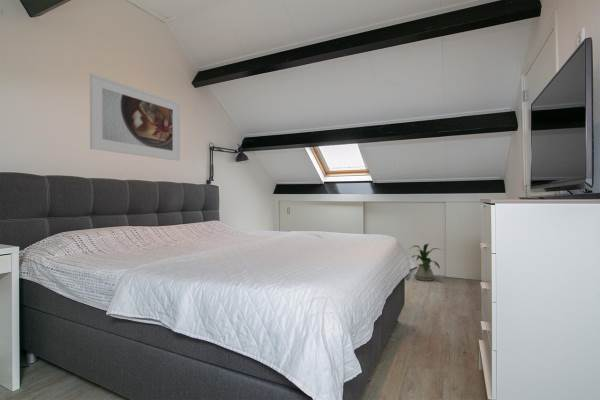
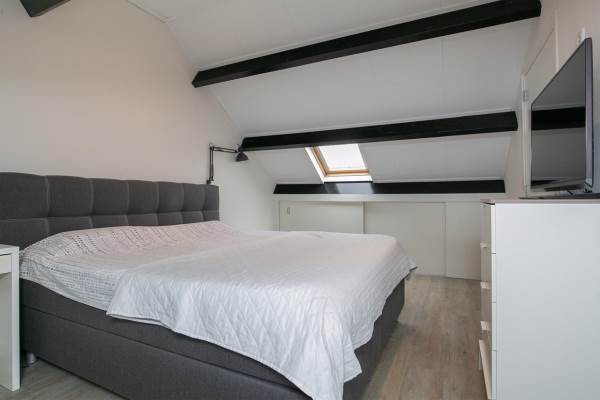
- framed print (140, 122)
- house plant (425, 259)
